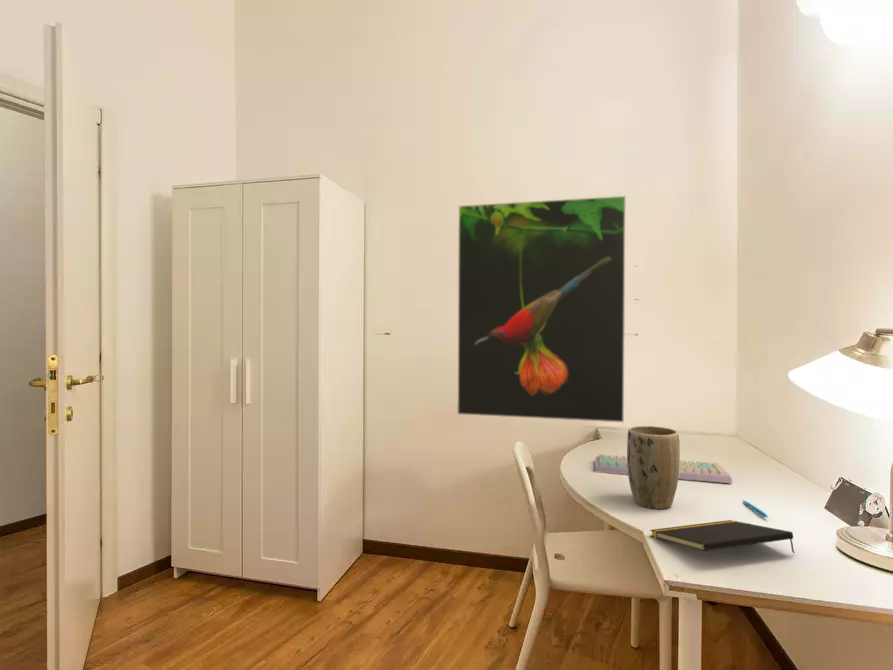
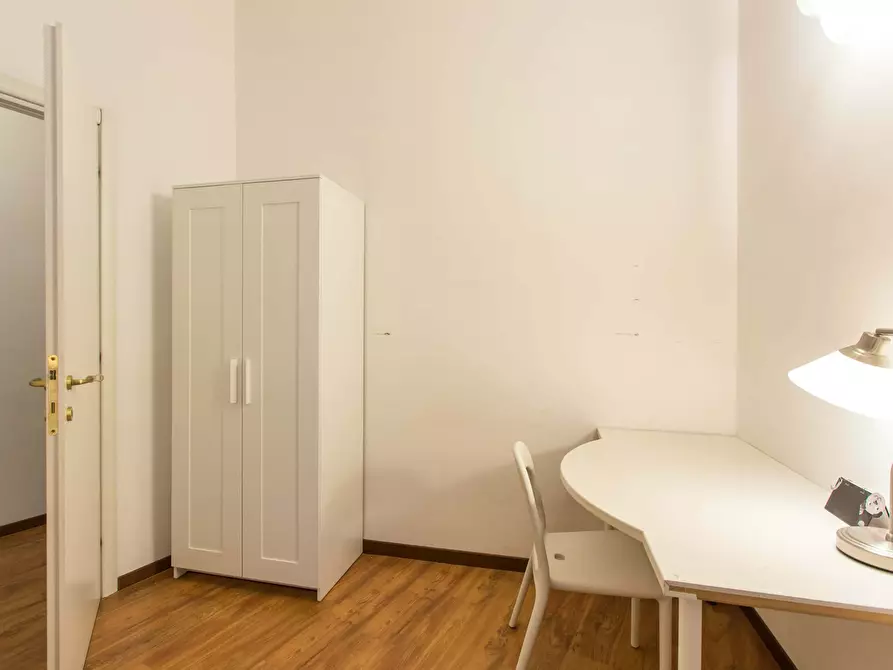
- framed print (538, 309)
- notepad (718, 534)
- plant pot (652, 466)
- keyboard (679, 467)
- pen (754, 508)
